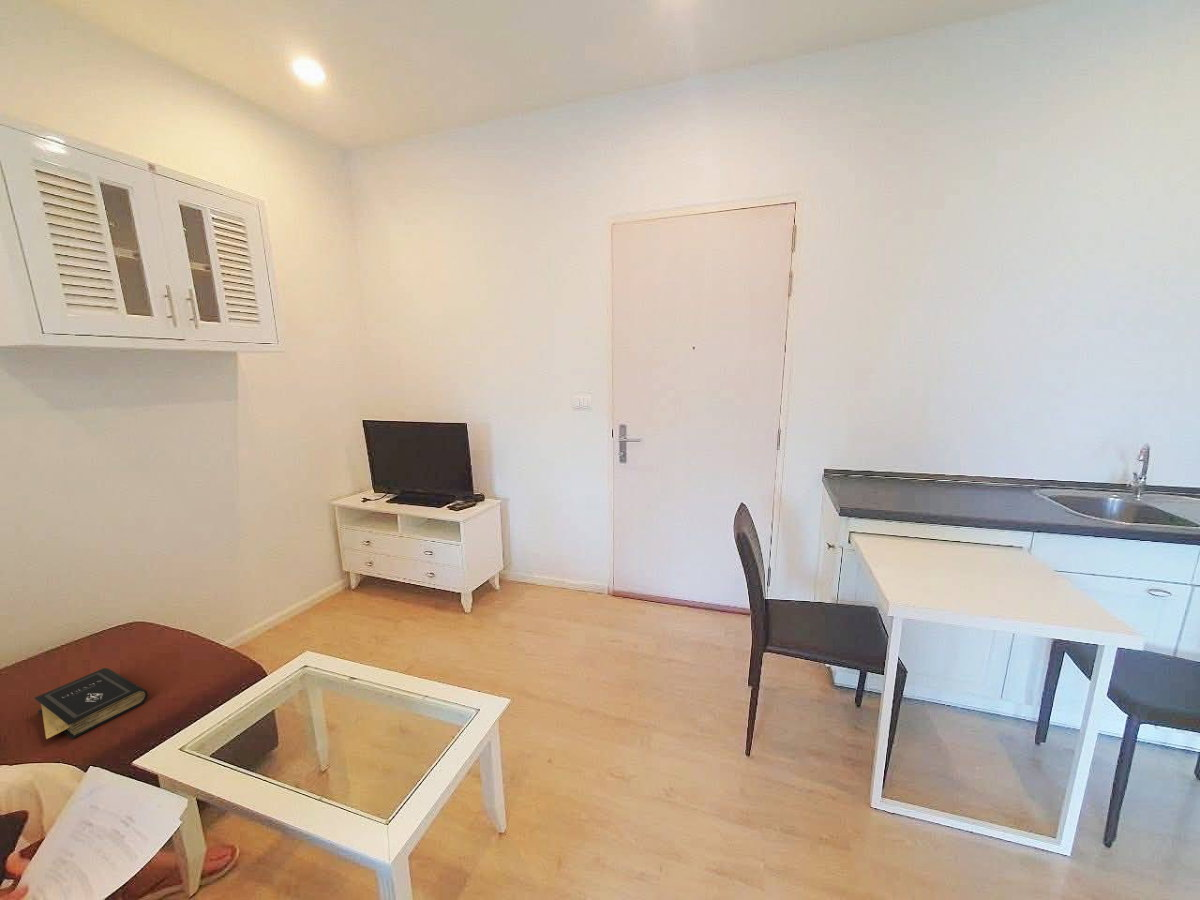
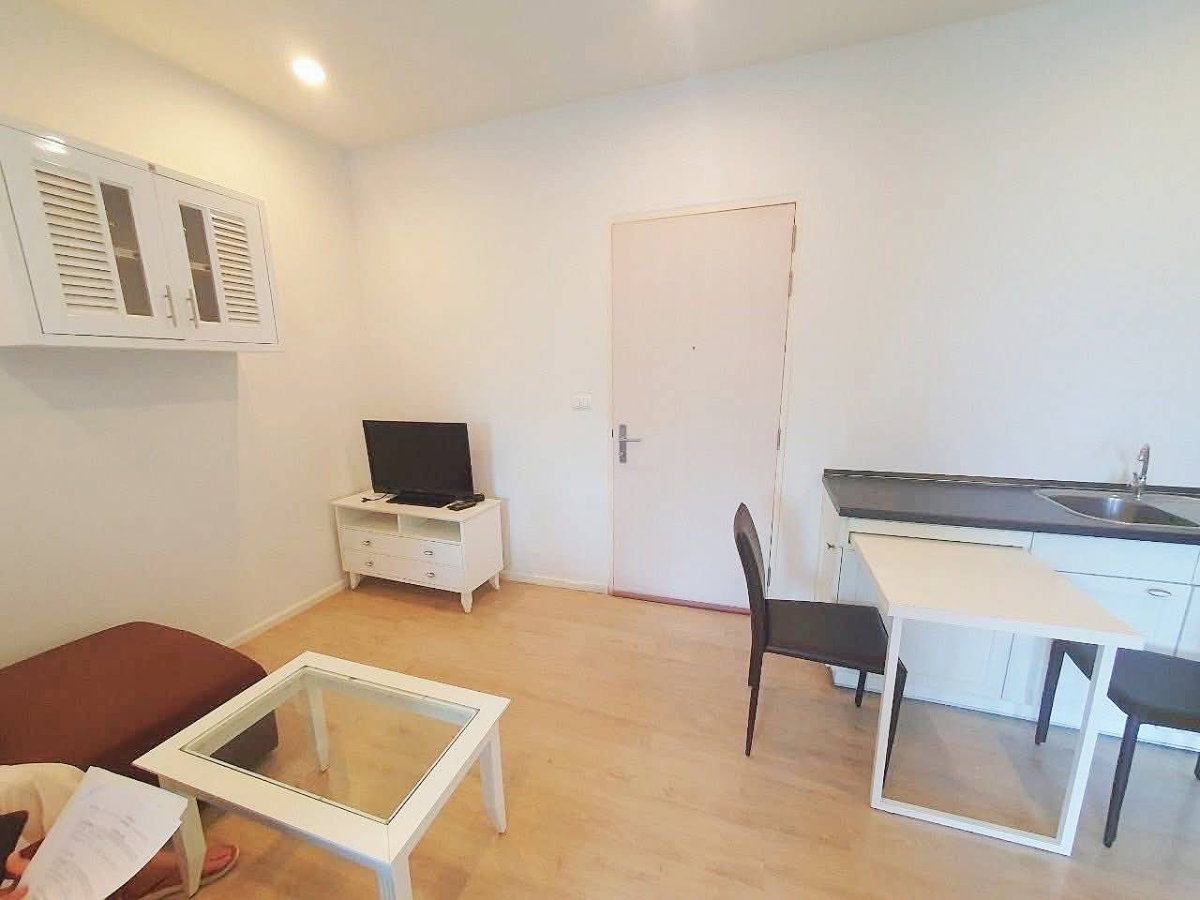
- book (84, 702)
